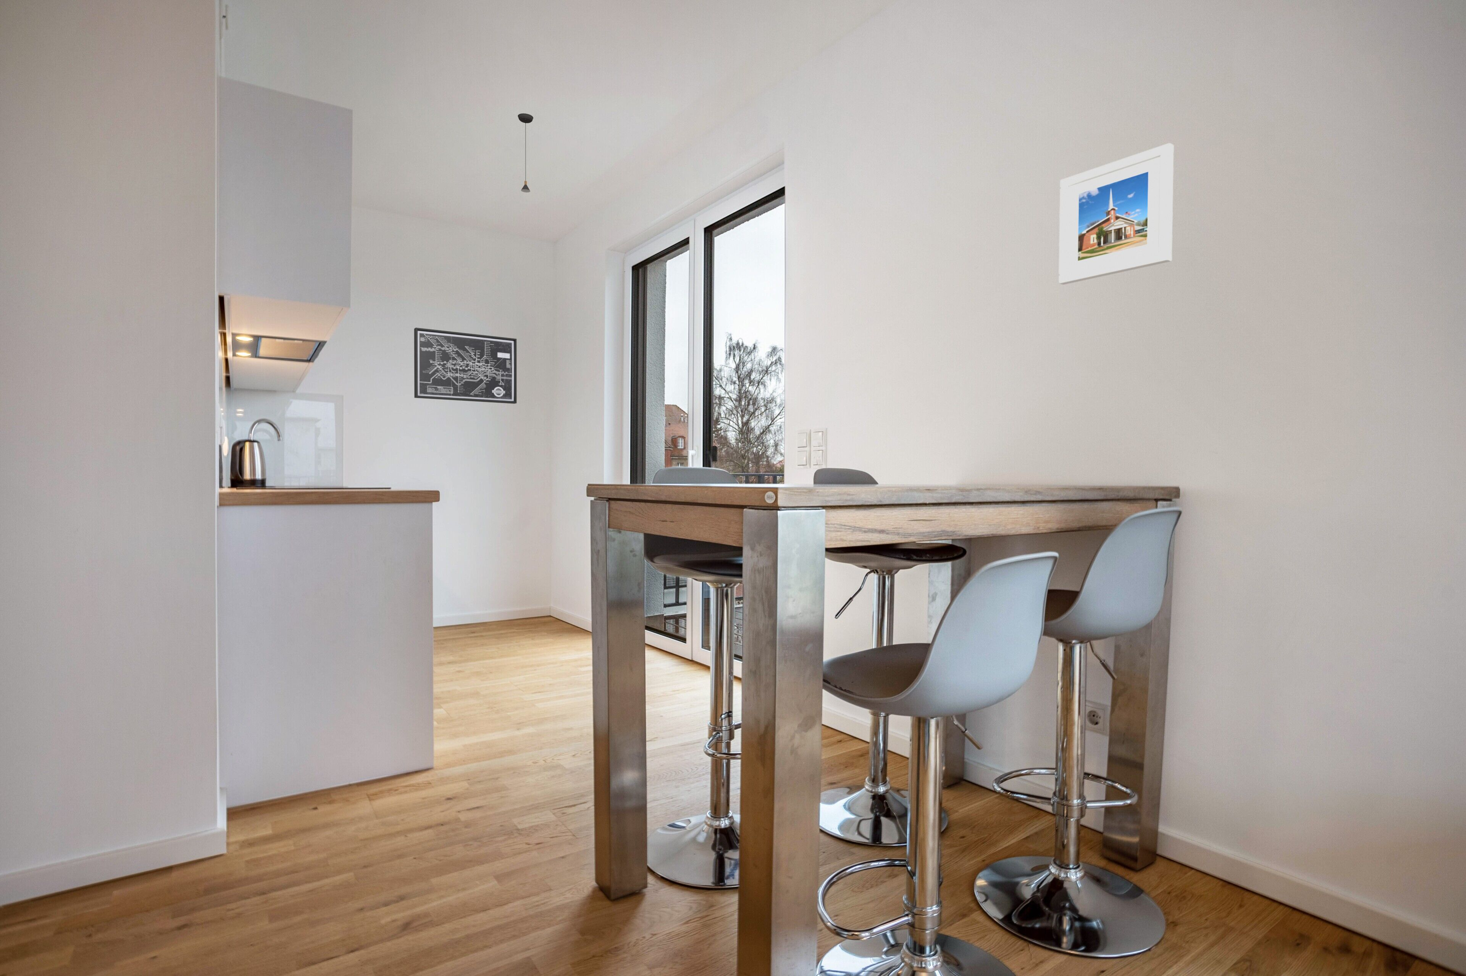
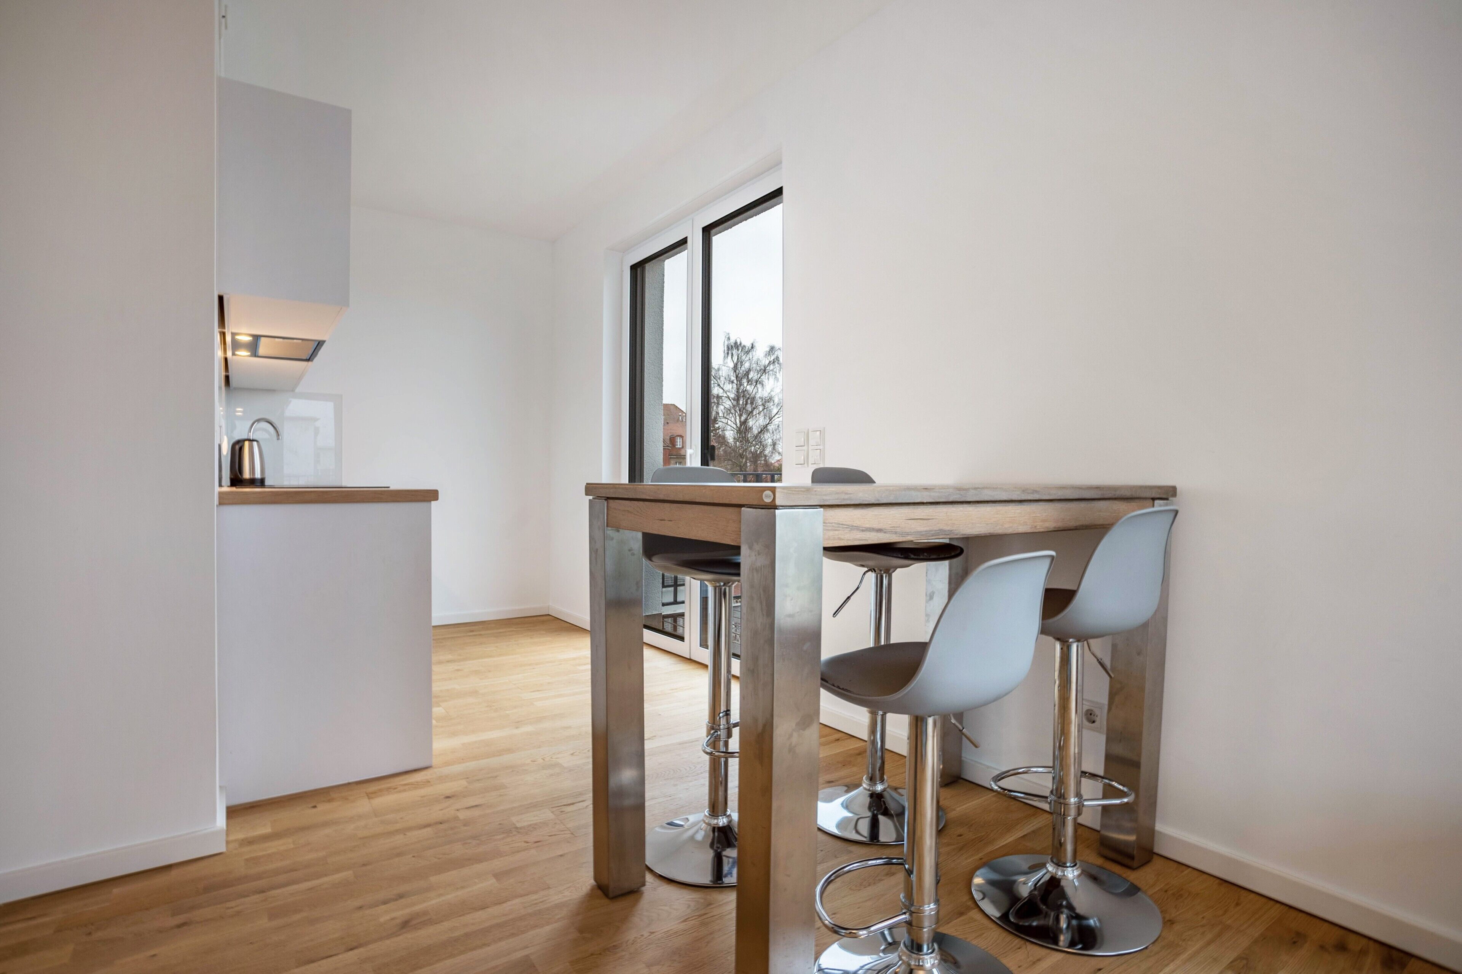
- wall art (467, 367)
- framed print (1113, 218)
- pendant light (525, 154)
